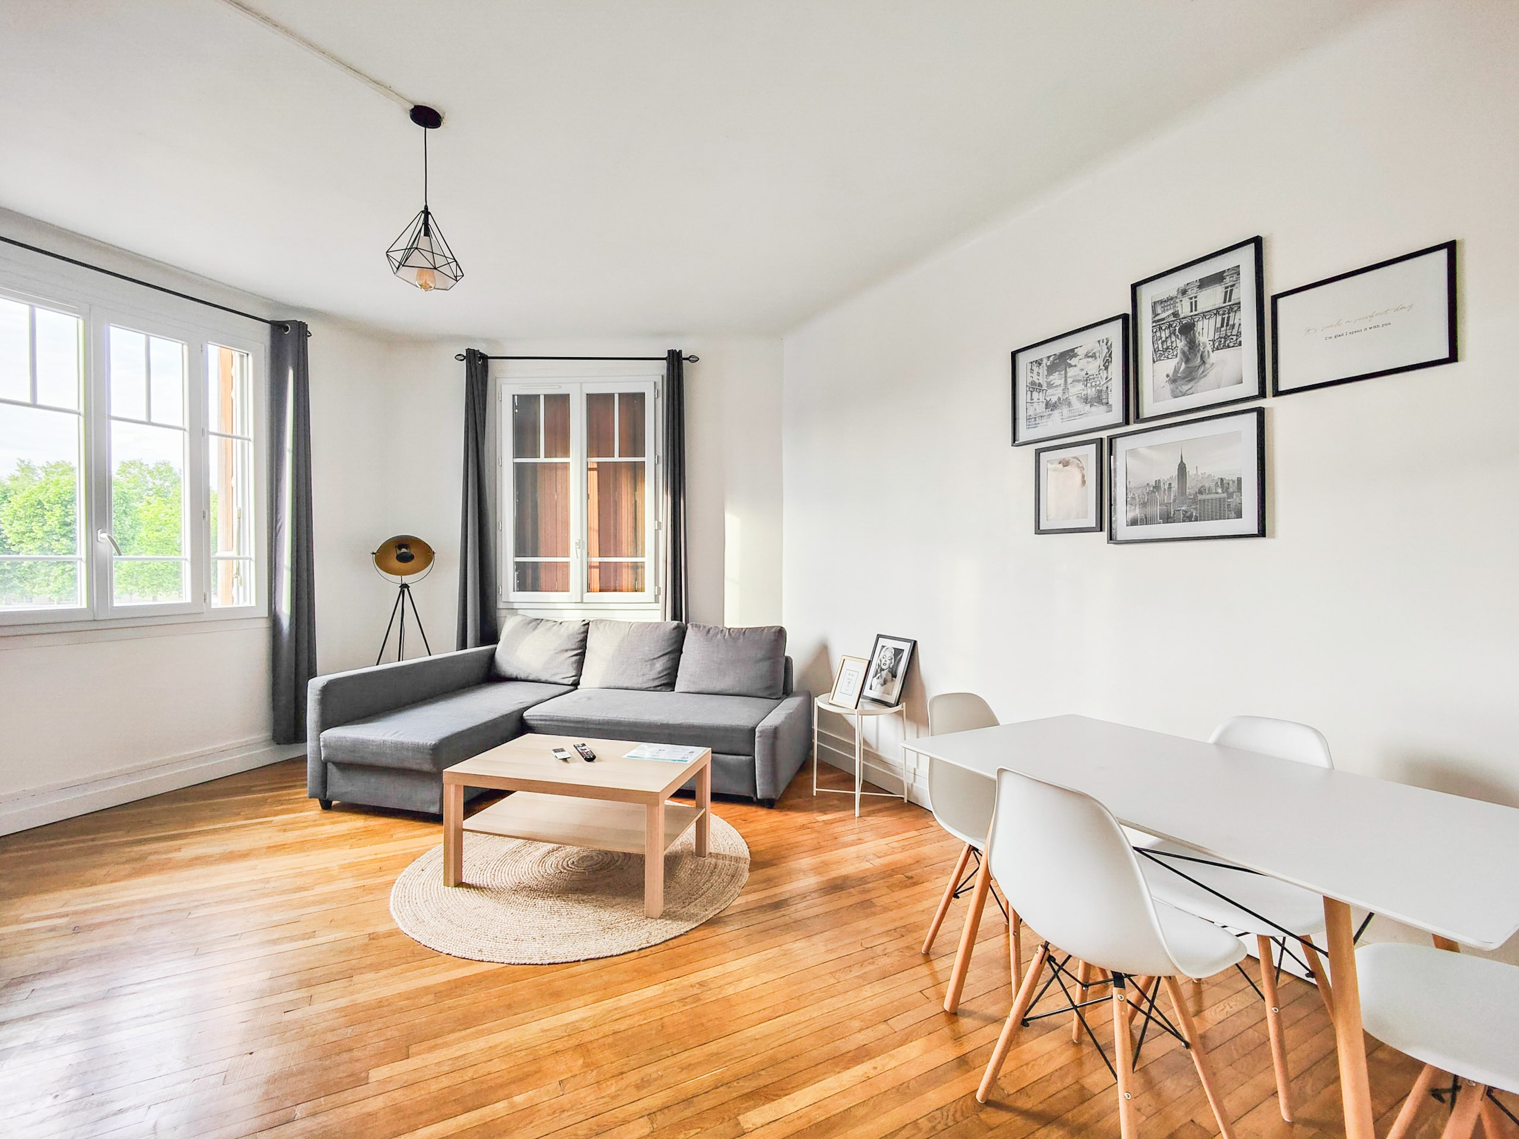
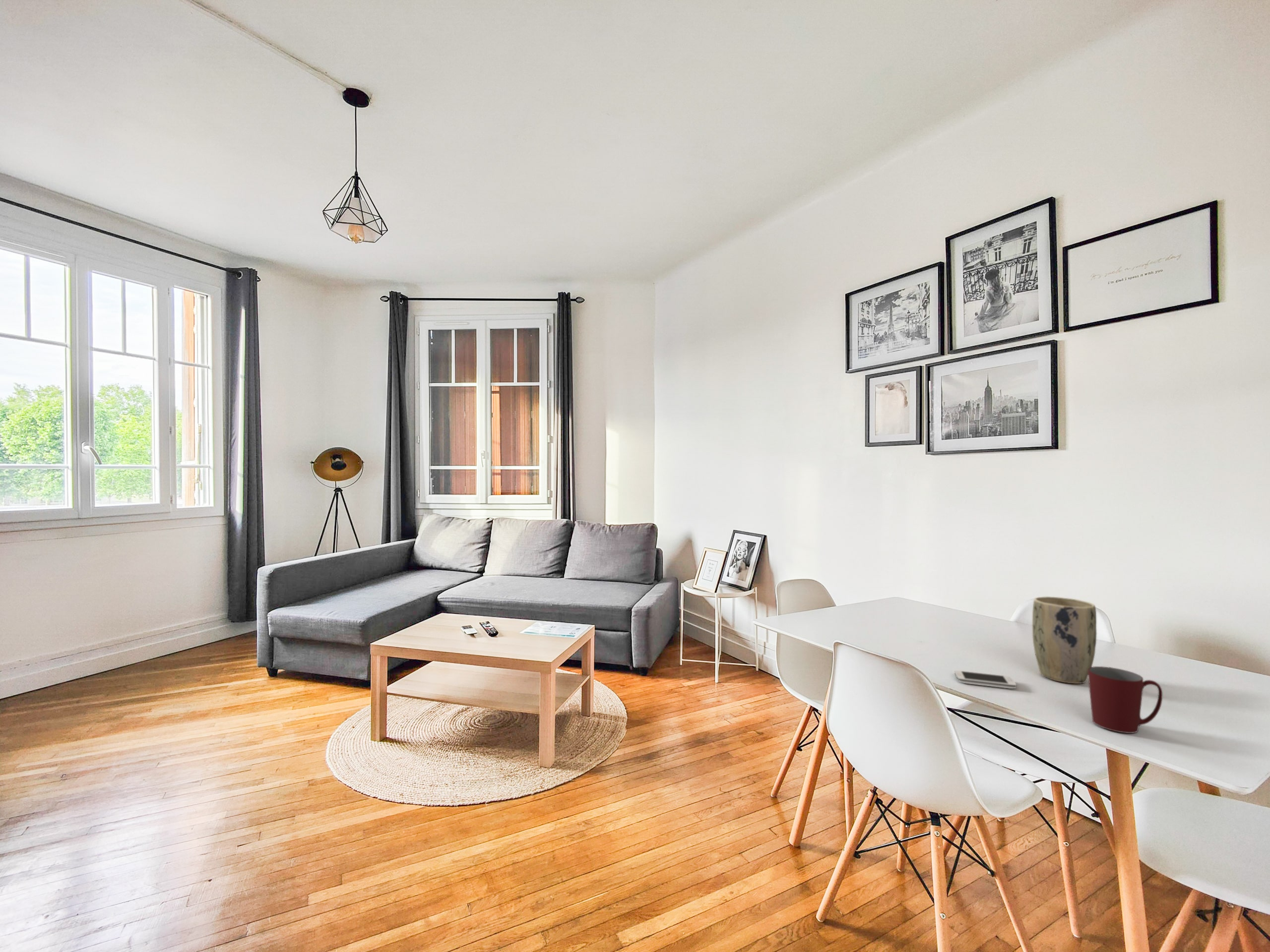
+ mug (1124, 701)
+ plant pot (1063, 639)
+ smartphone (984, 679)
